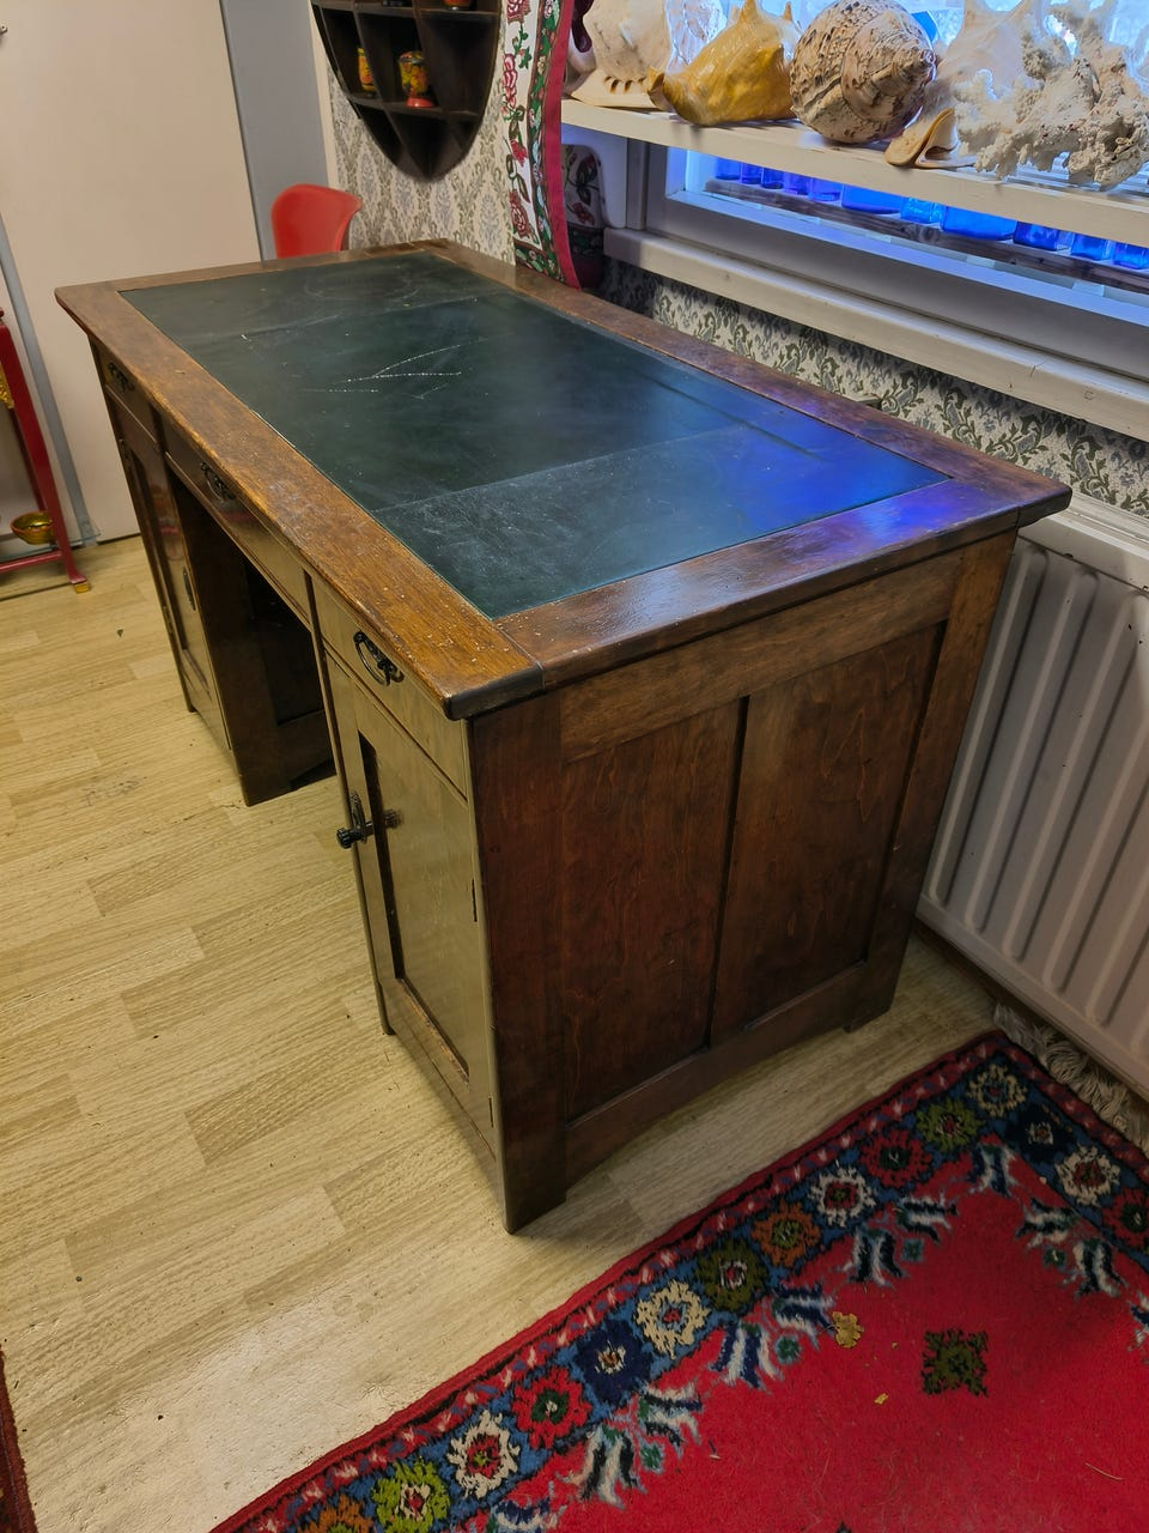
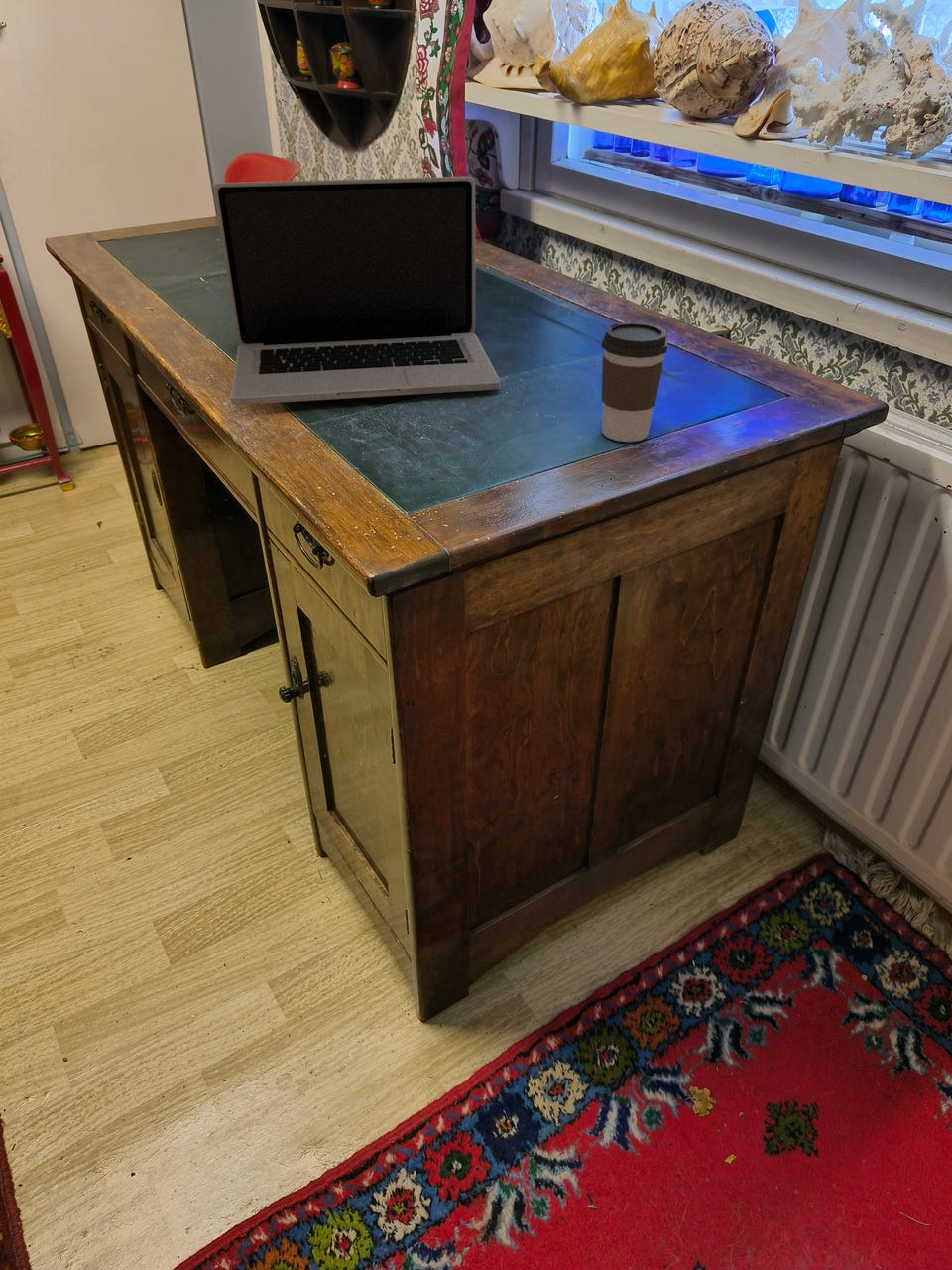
+ coffee cup (630, 383)
+ laptop (357, 288)
